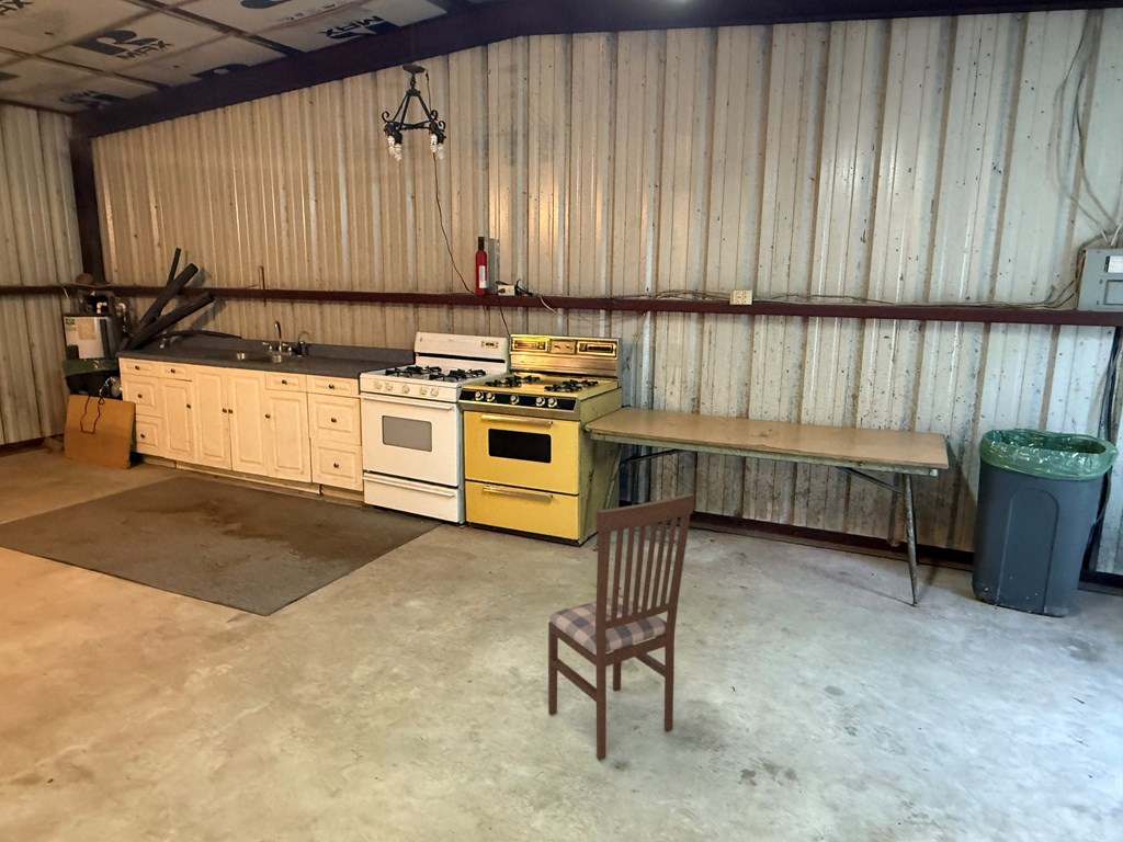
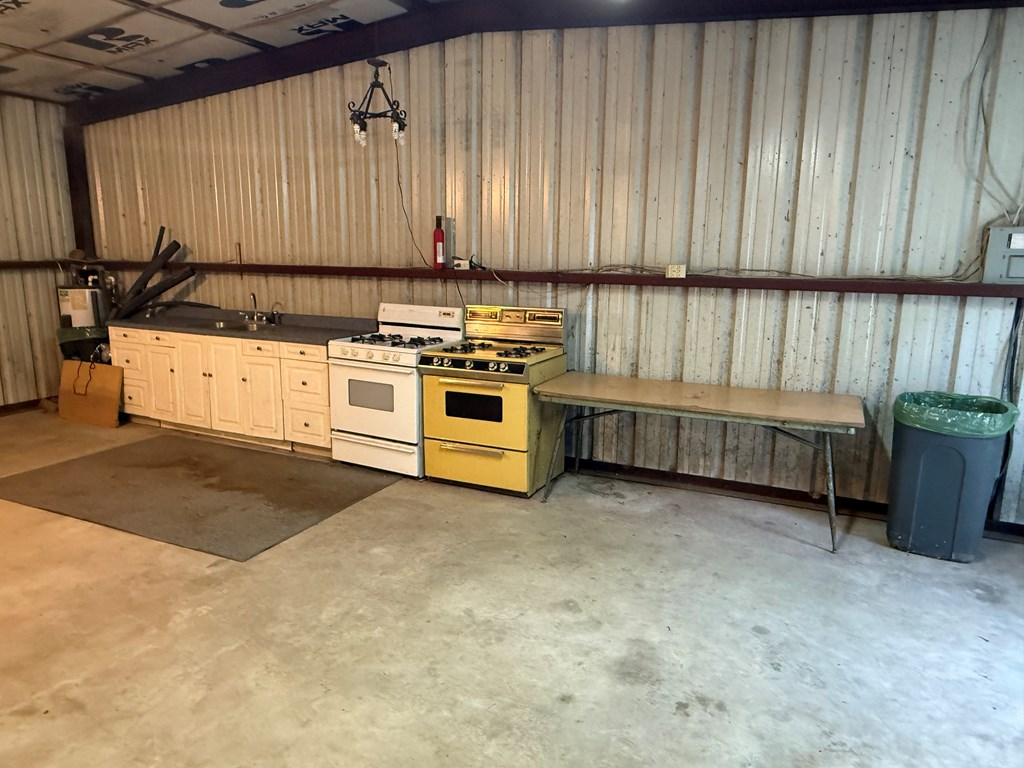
- dining chair (614, 611)
